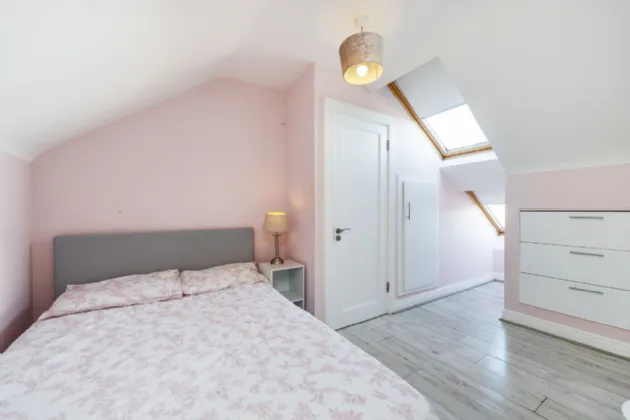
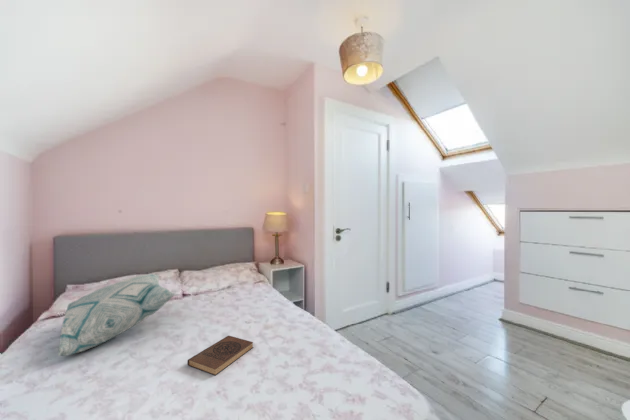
+ decorative pillow (120, 306)
+ book (222, 353)
